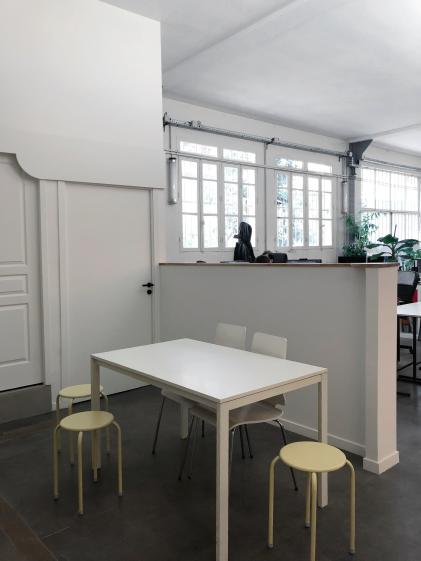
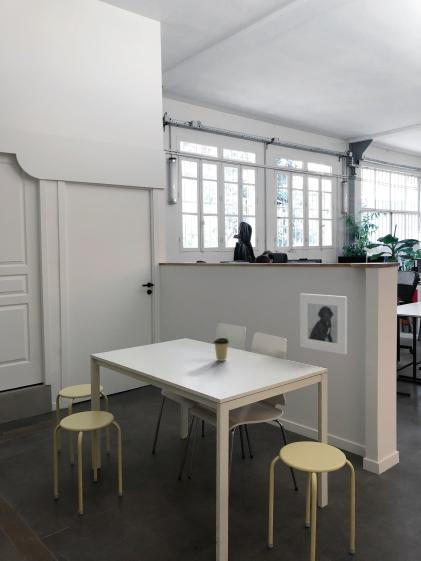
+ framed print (322, 322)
+ coffee cup (221, 349)
